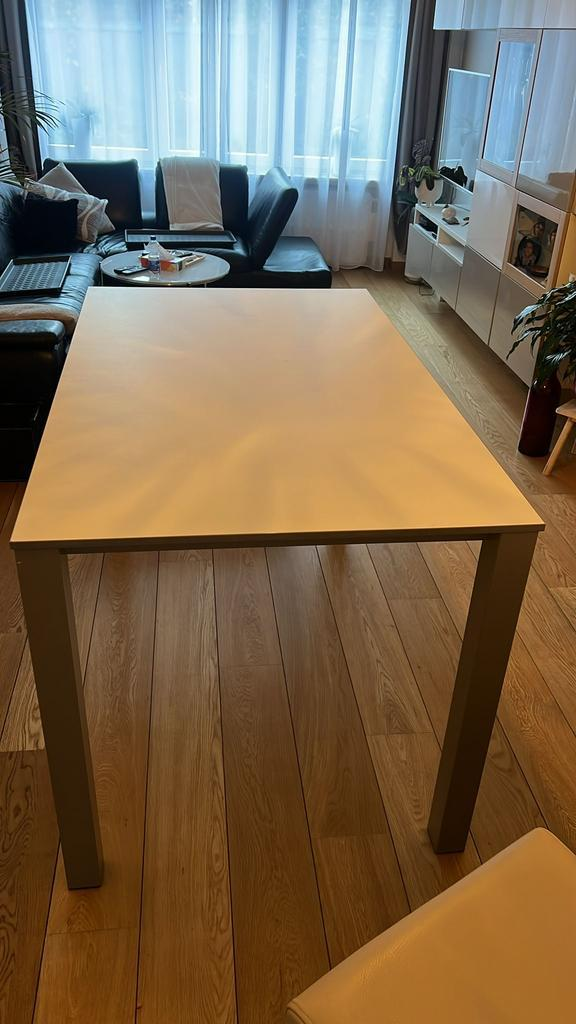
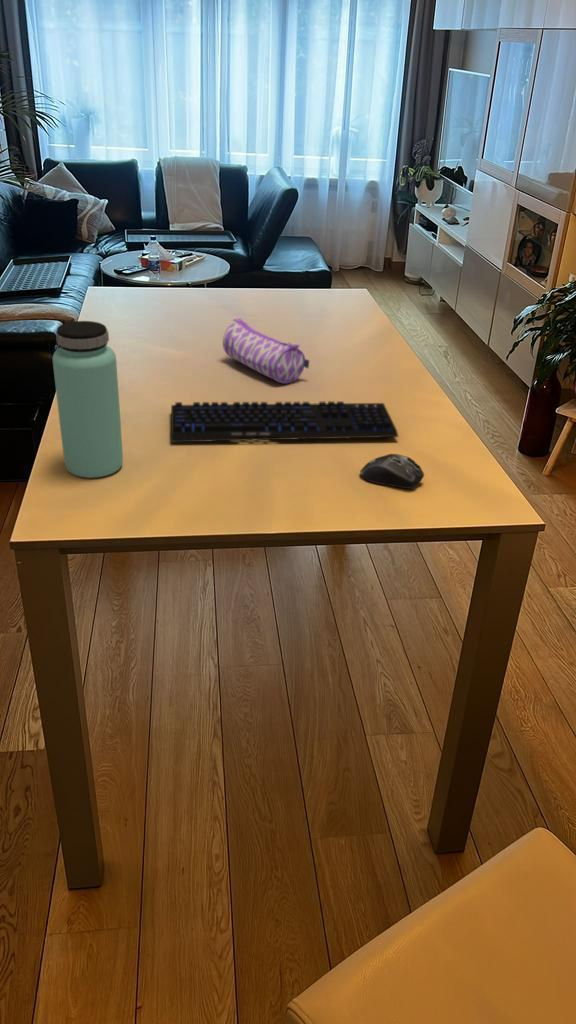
+ keyboard (282, 420)
+ pencil case (262, 351)
+ computer mouse (392, 468)
+ bottle (88, 399)
